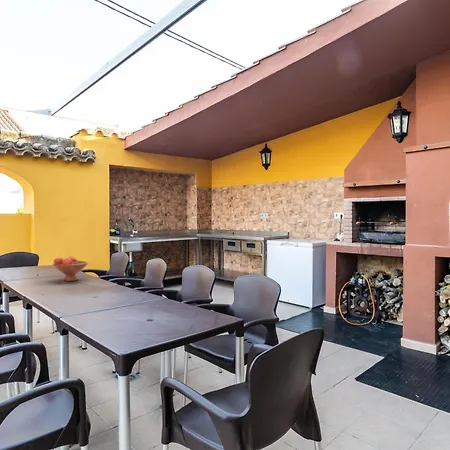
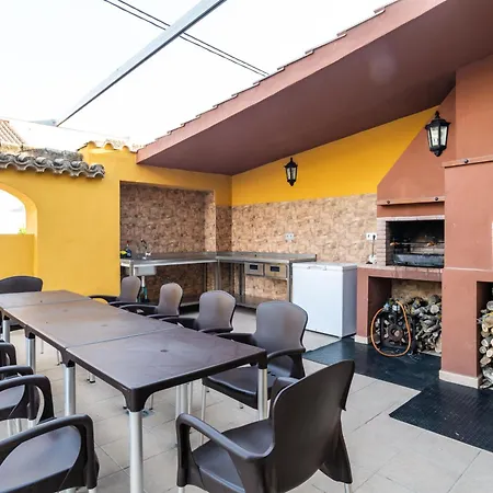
- fruit bowl (70, 268)
